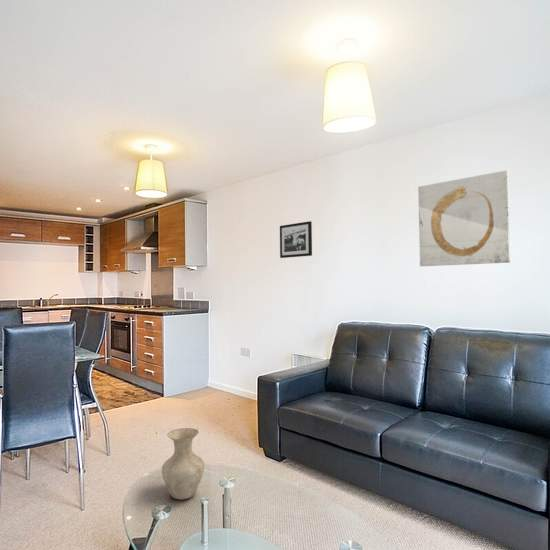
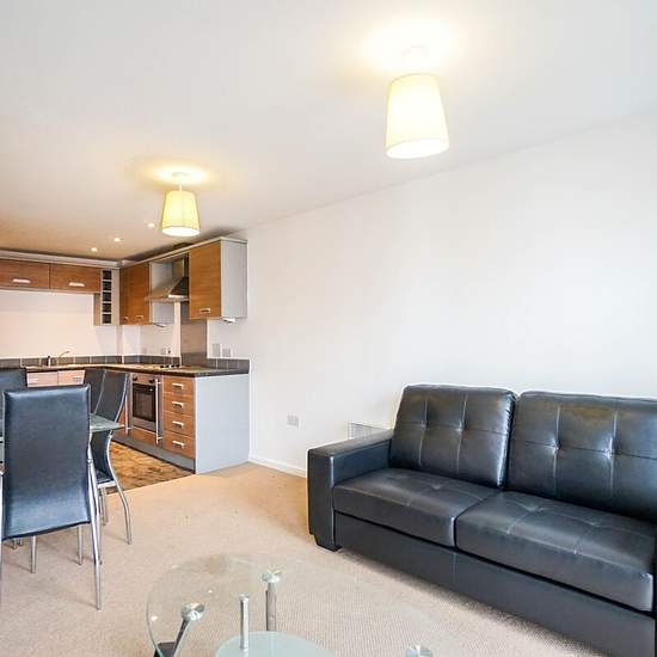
- picture frame (295, 240)
- vase (183, 463)
- wall art (461, 221)
